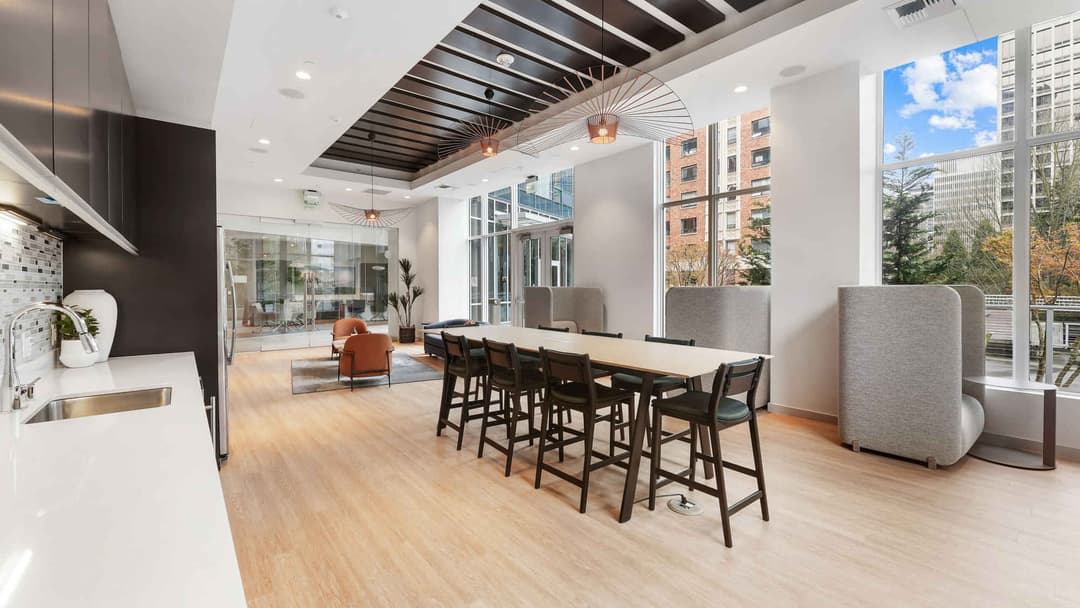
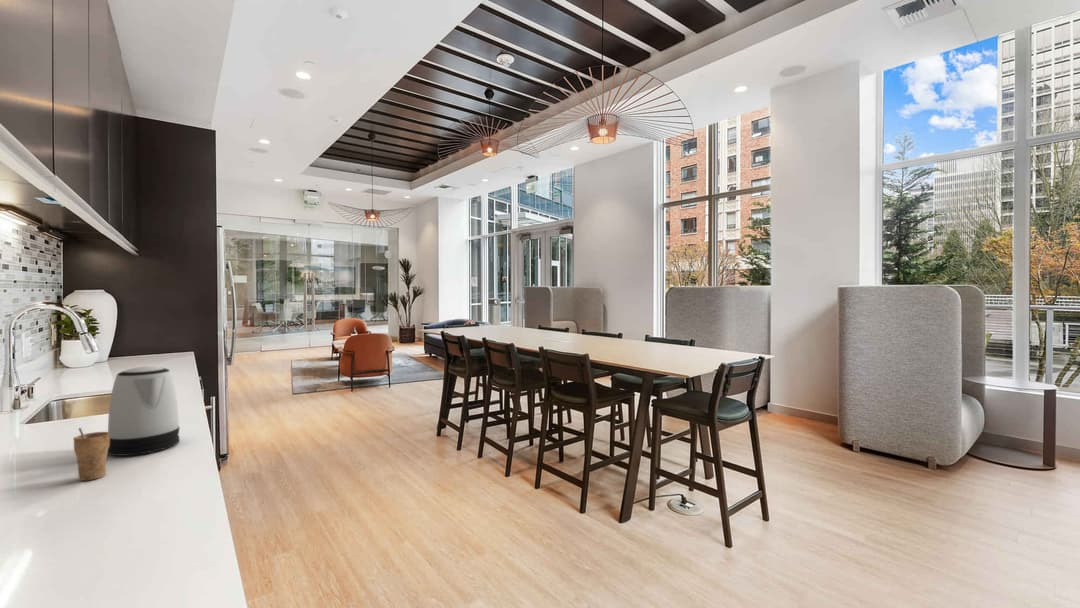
+ cup (92, 450)
+ kettle (142, 406)
